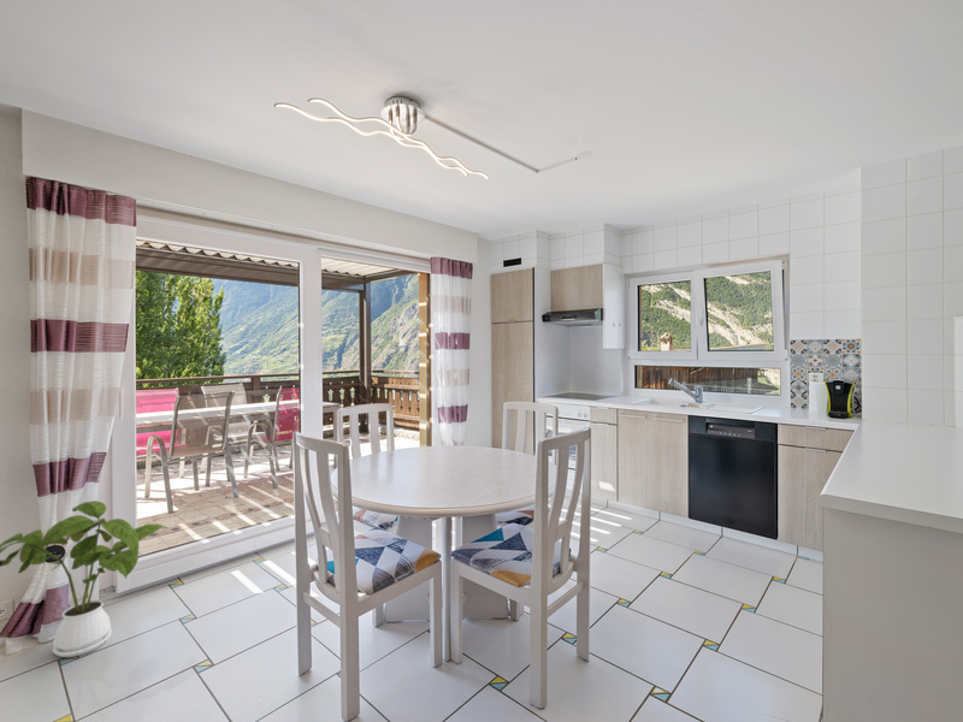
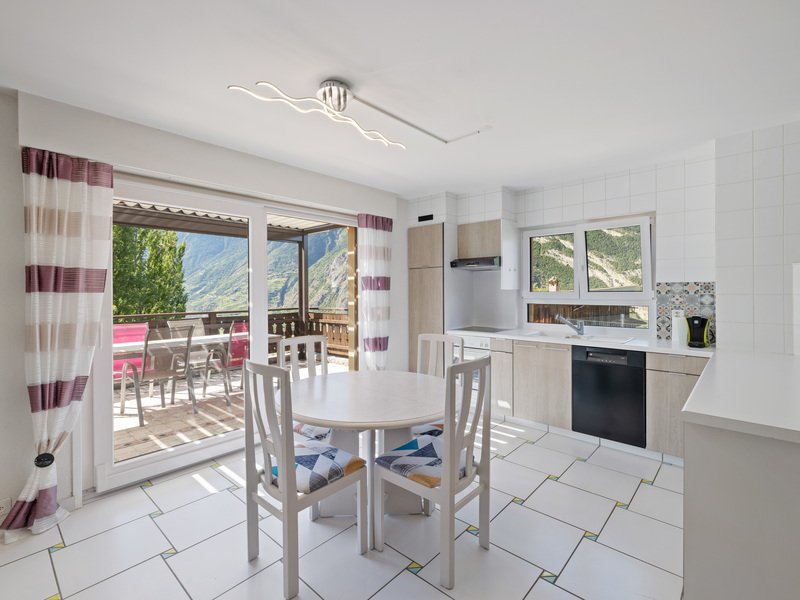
- house plant (95, 575)
